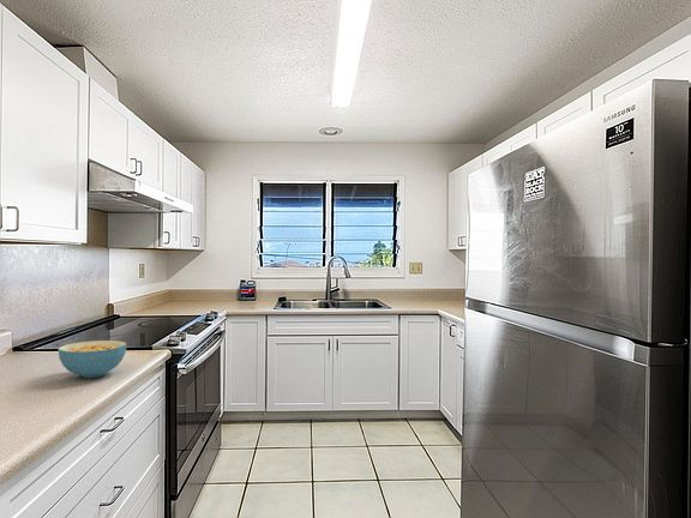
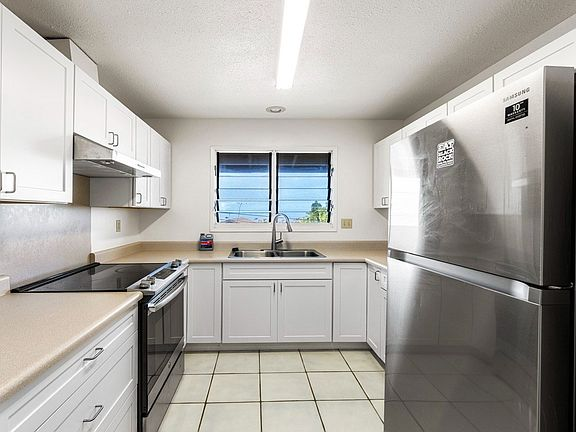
- cereal bowl (92, 360)
